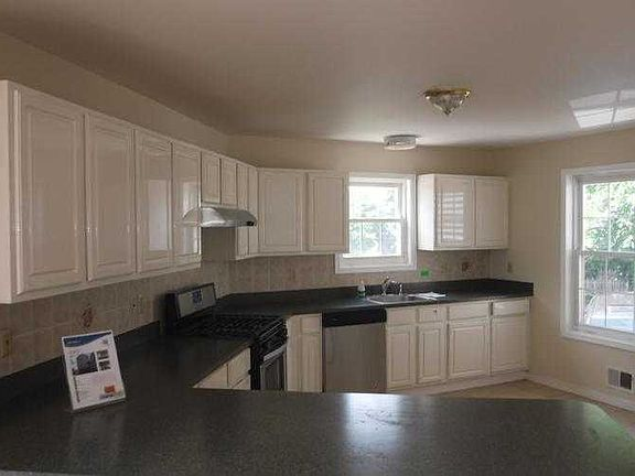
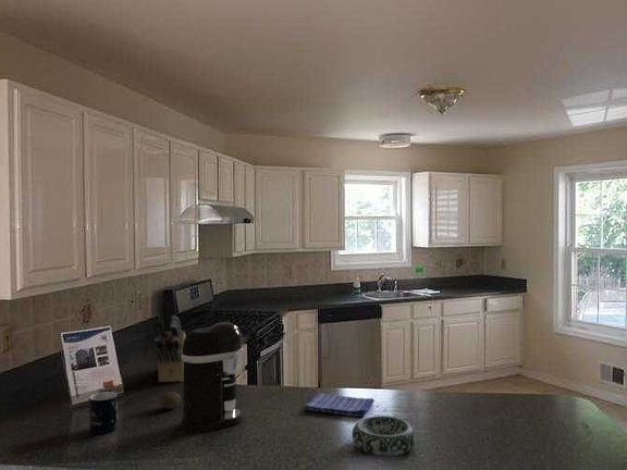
+ fruit (170, 399)
+ mug (107, 413)
+ decorative bowl (383, 435)
+ knife block (173, 344)
+ dish towel (340, 403)
+ coffee maker (212, 373)
